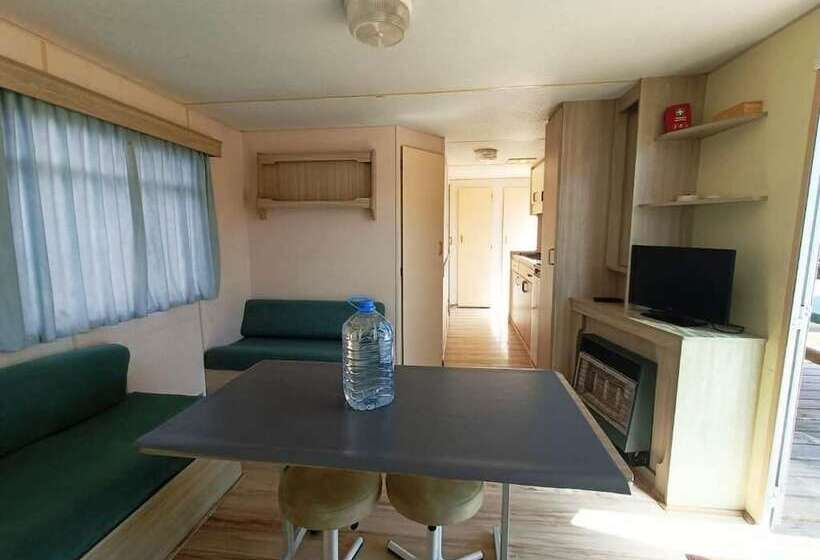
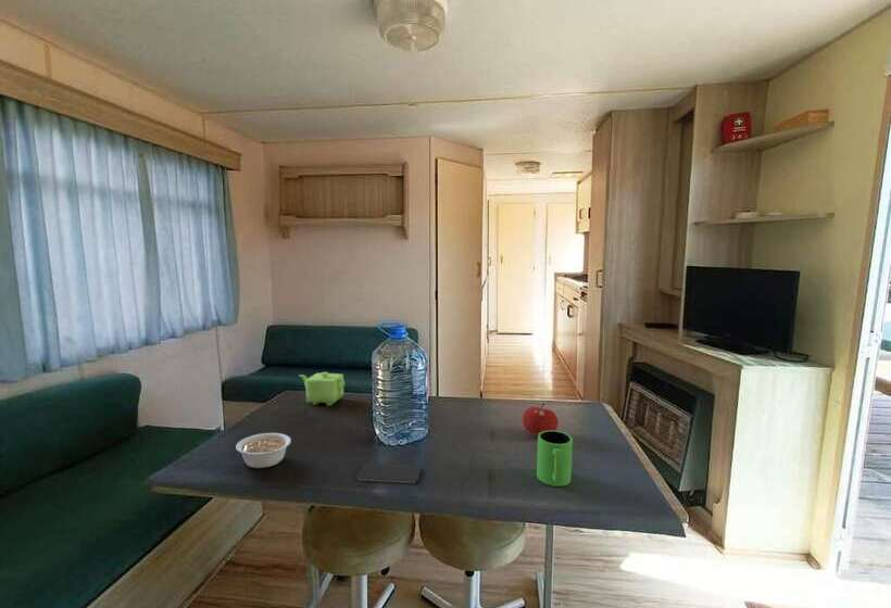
+ teapot (322, 387)
+ fruit (539, 419)
+ mug (555, 460)
+ smartphone (389, 472)
+ legume (265, 449)
